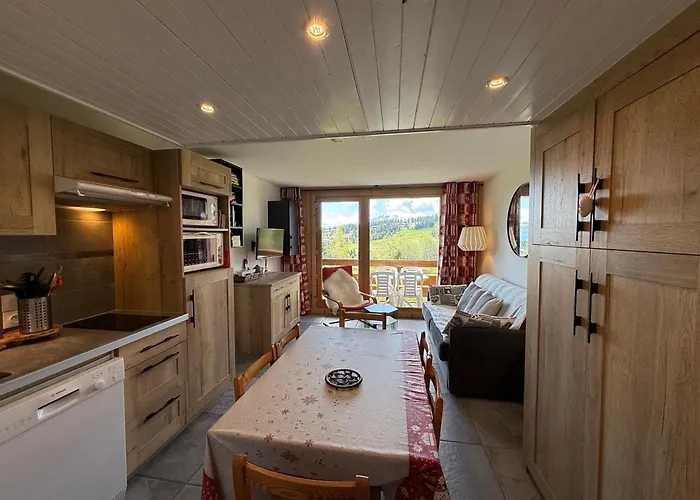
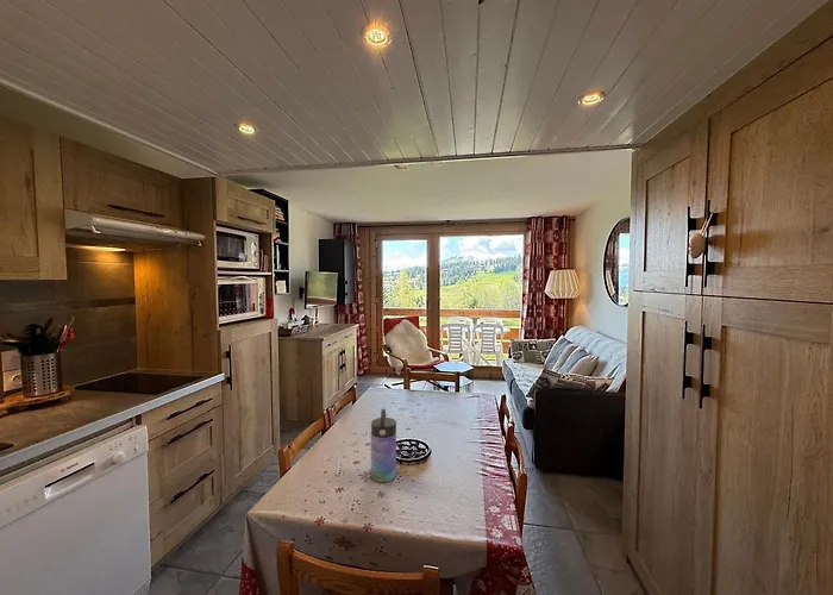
+ water bottle (383, 441)
